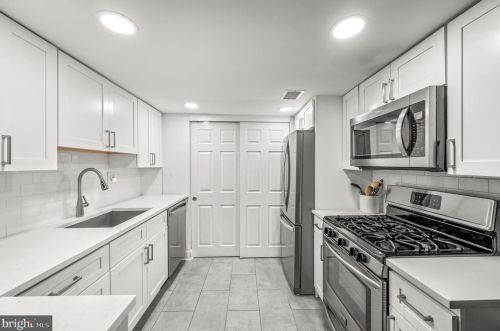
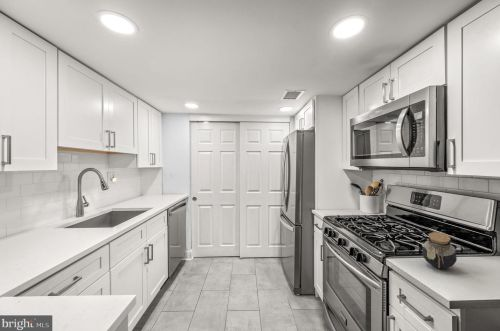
+ jar (437, 249)
